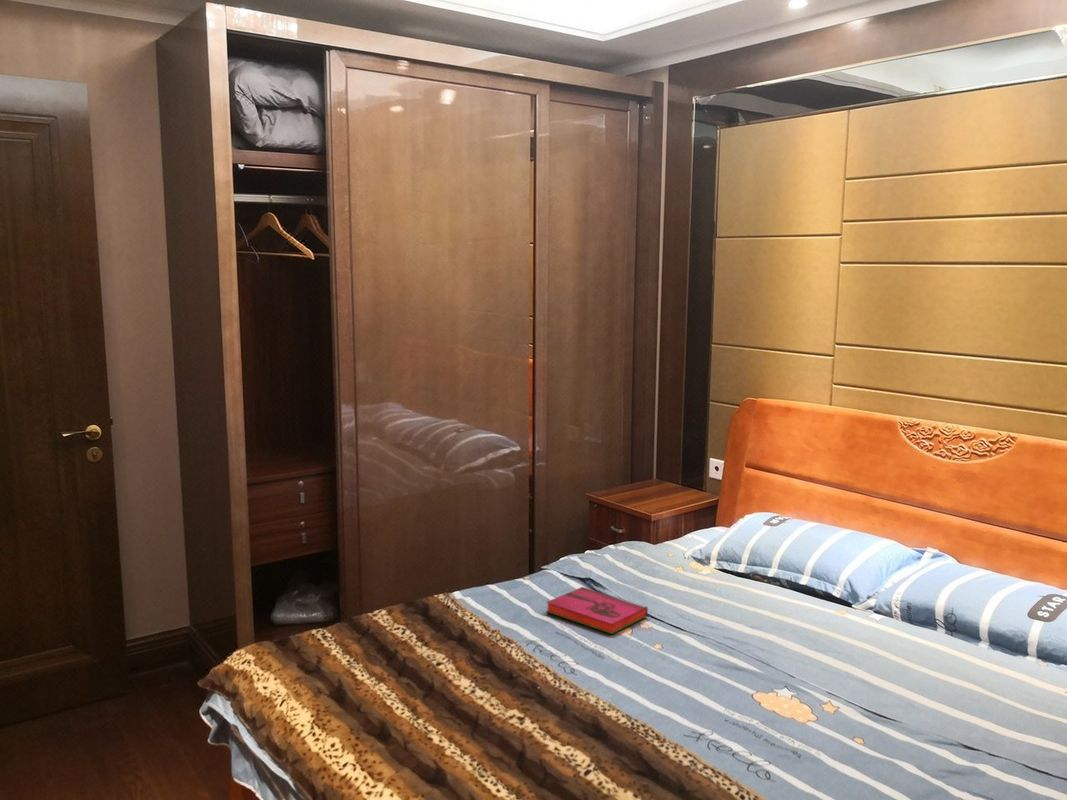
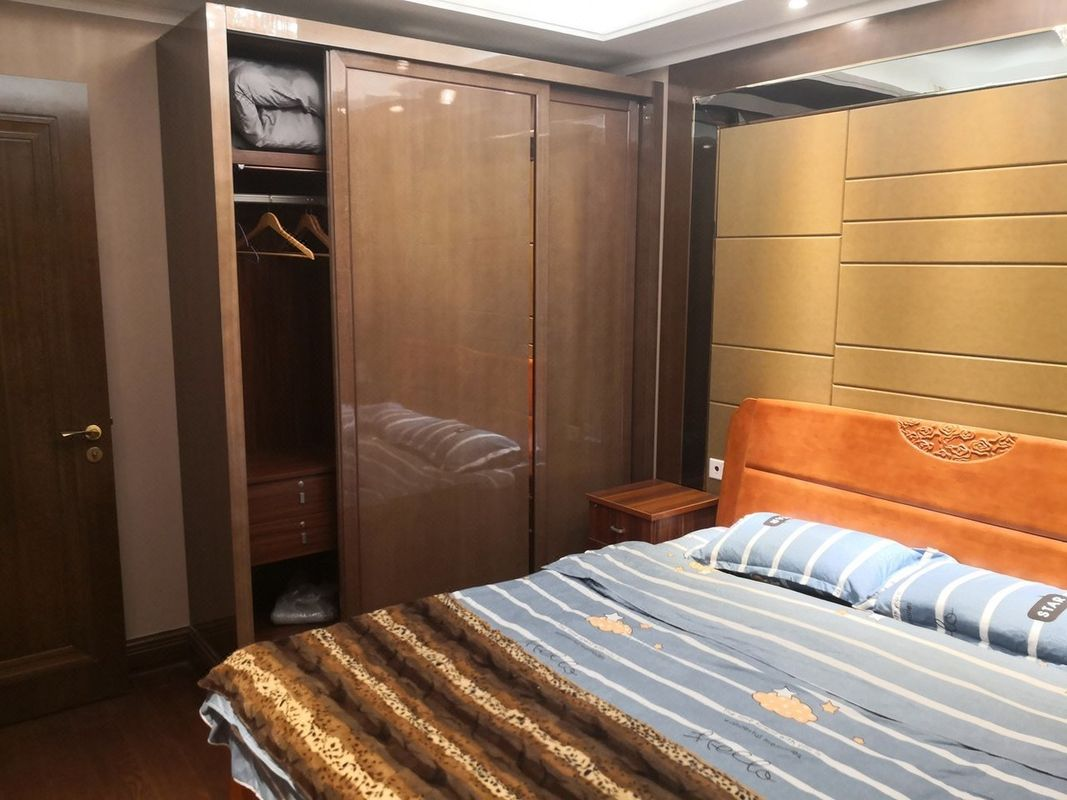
- hardback book (596, 609)
